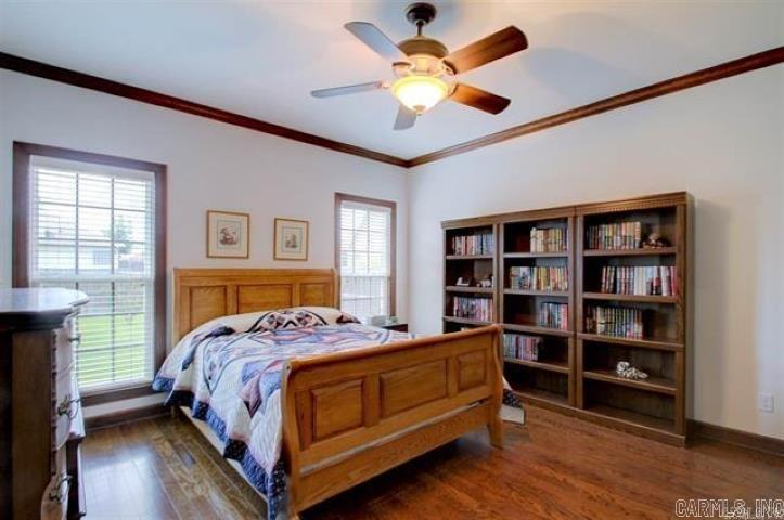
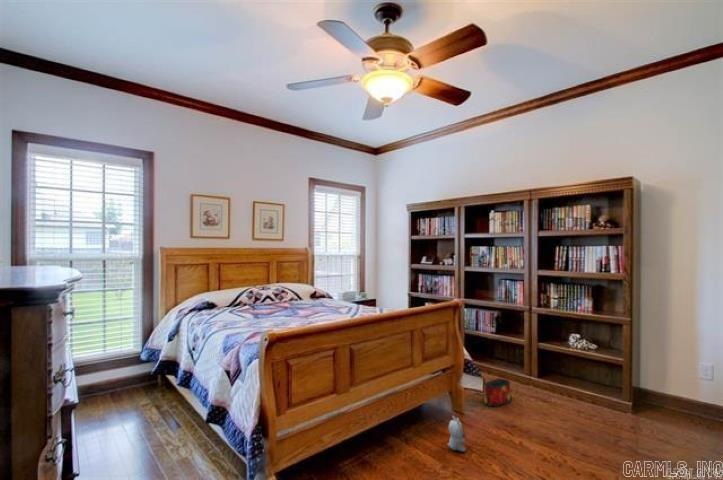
+ bag (498, 391)
+ plush toy (456, 432)
